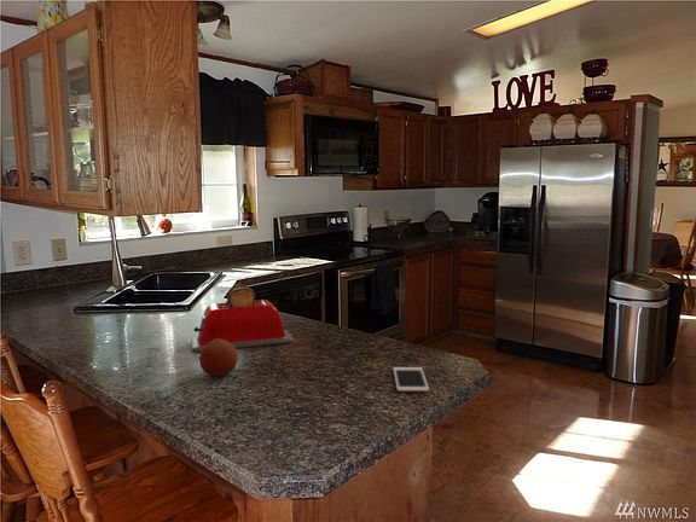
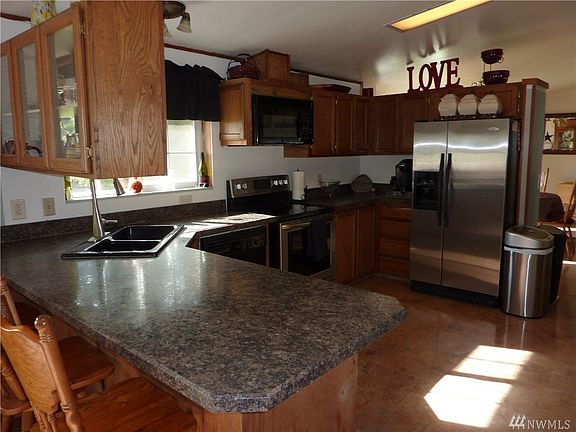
- cell phone (410, 378)
- fruit (218, 356)
- toaster (240, 314)
